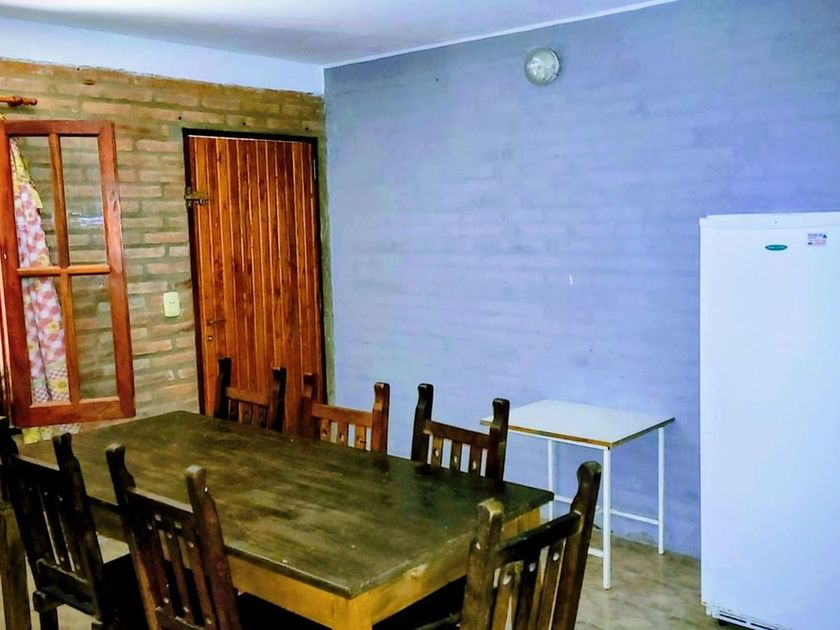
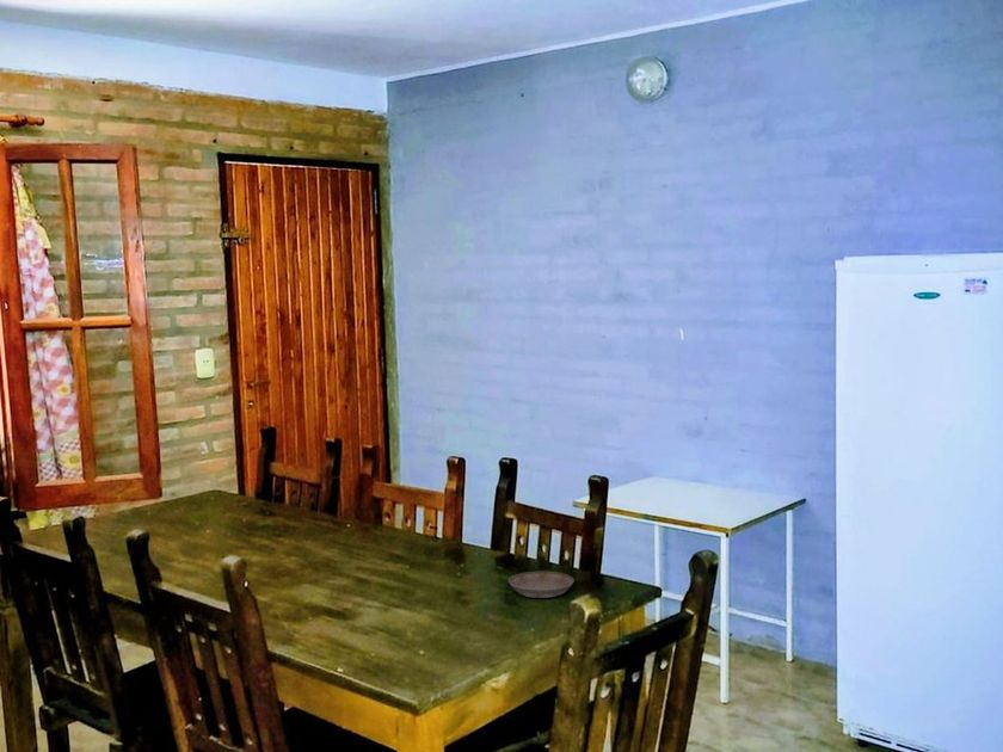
+ saucer (541, 585)
